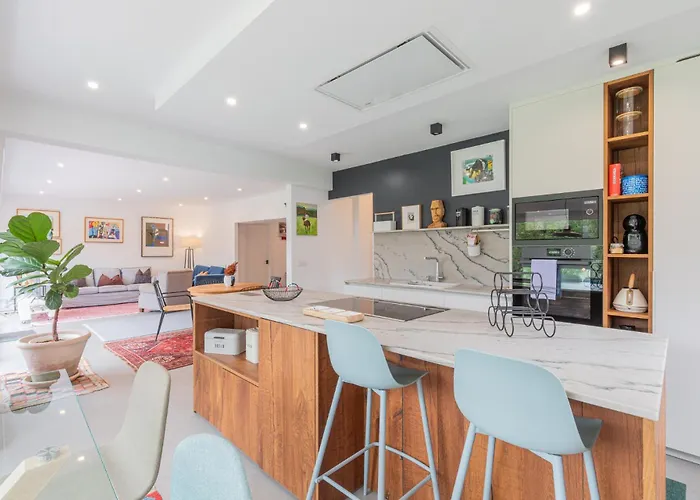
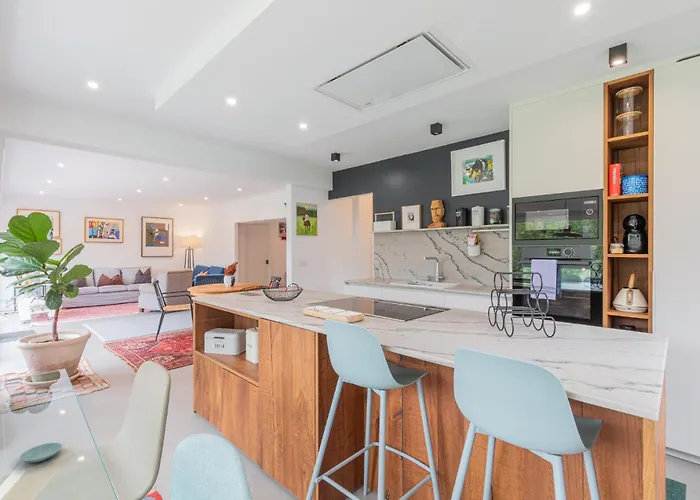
+ saucer (41, 454)
